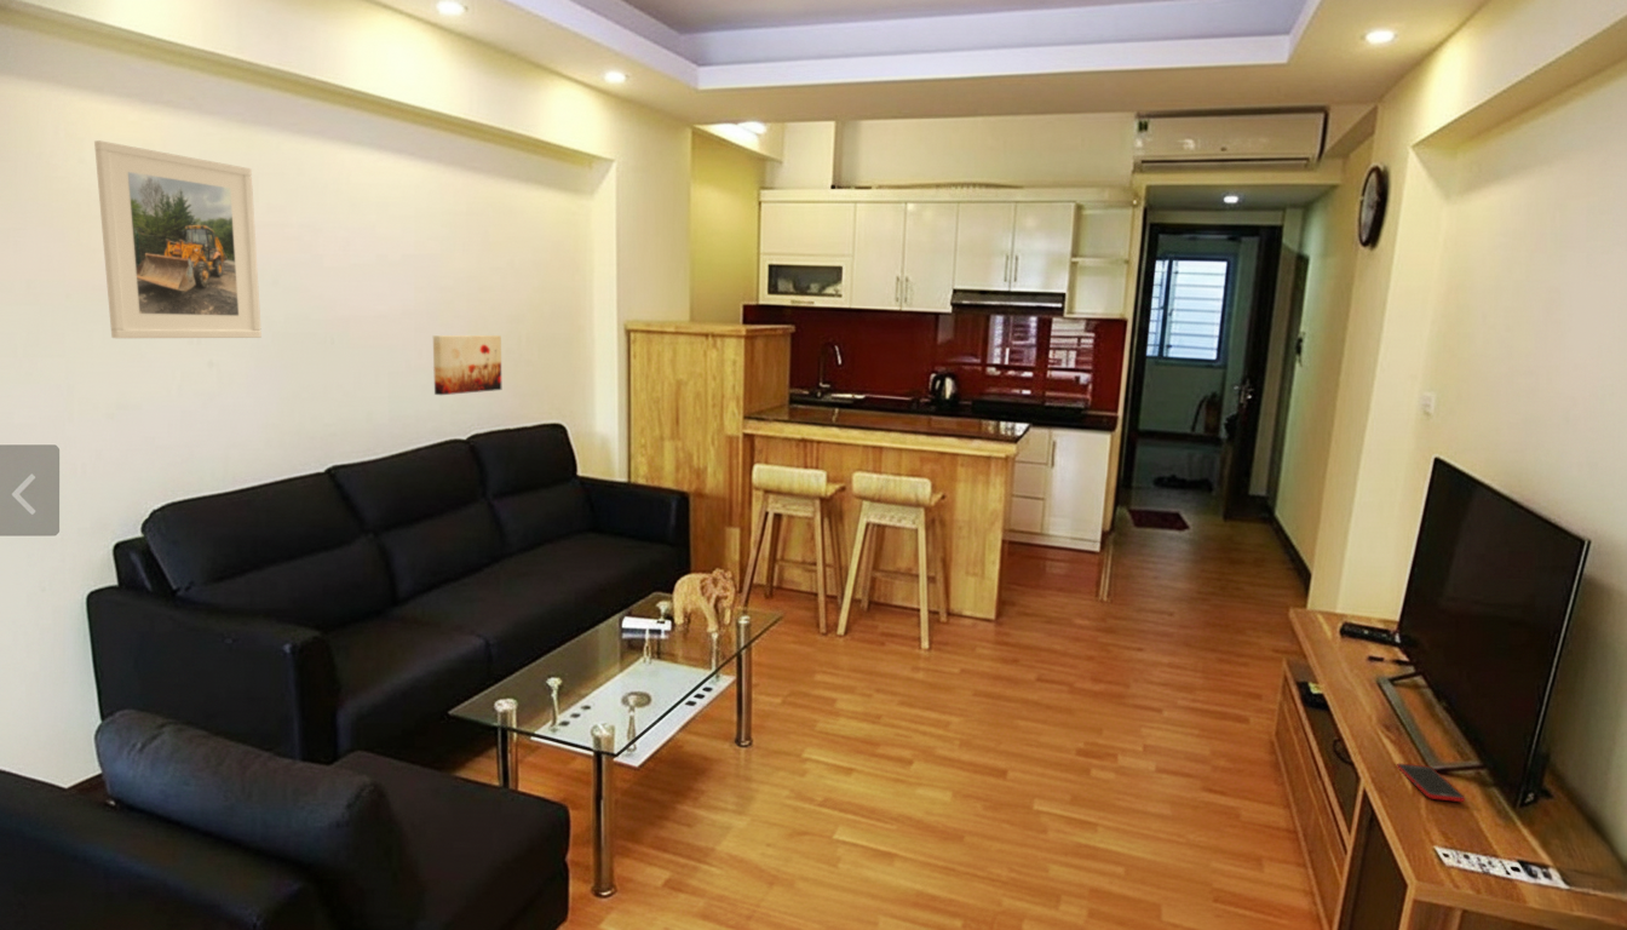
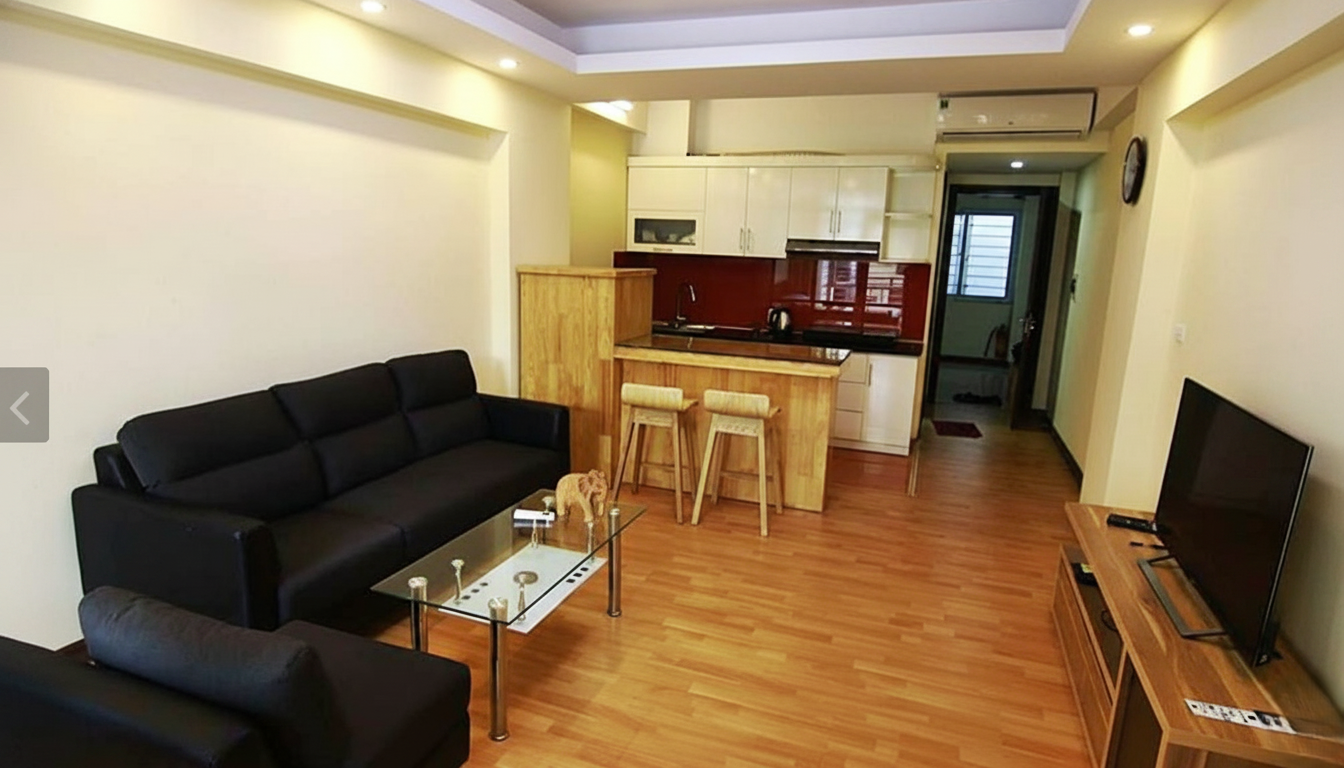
- wall art (468, 363)
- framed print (185, 248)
- cell phone (1428, 781)
